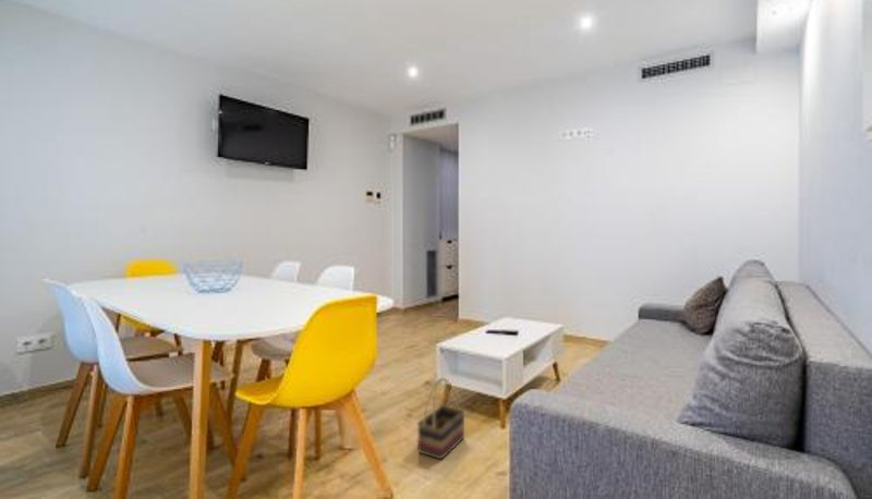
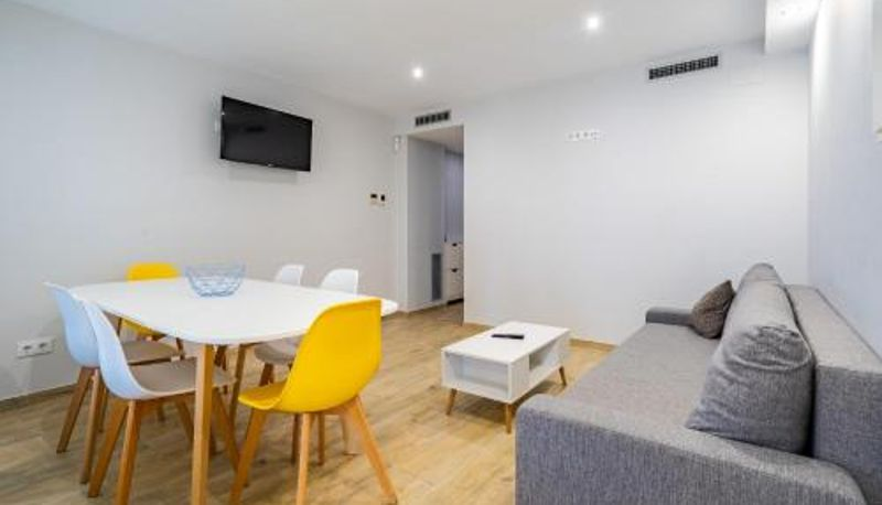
- basket (441, 412)
